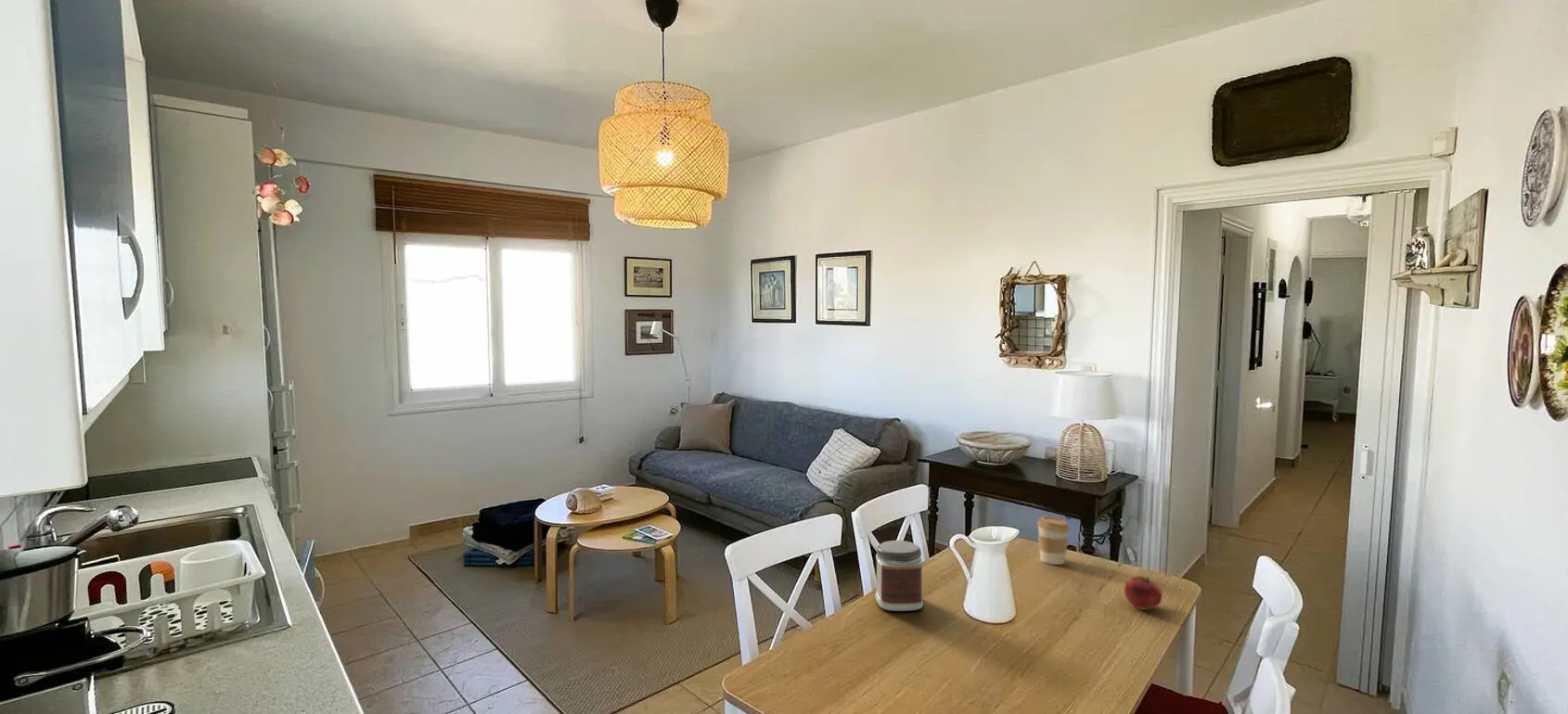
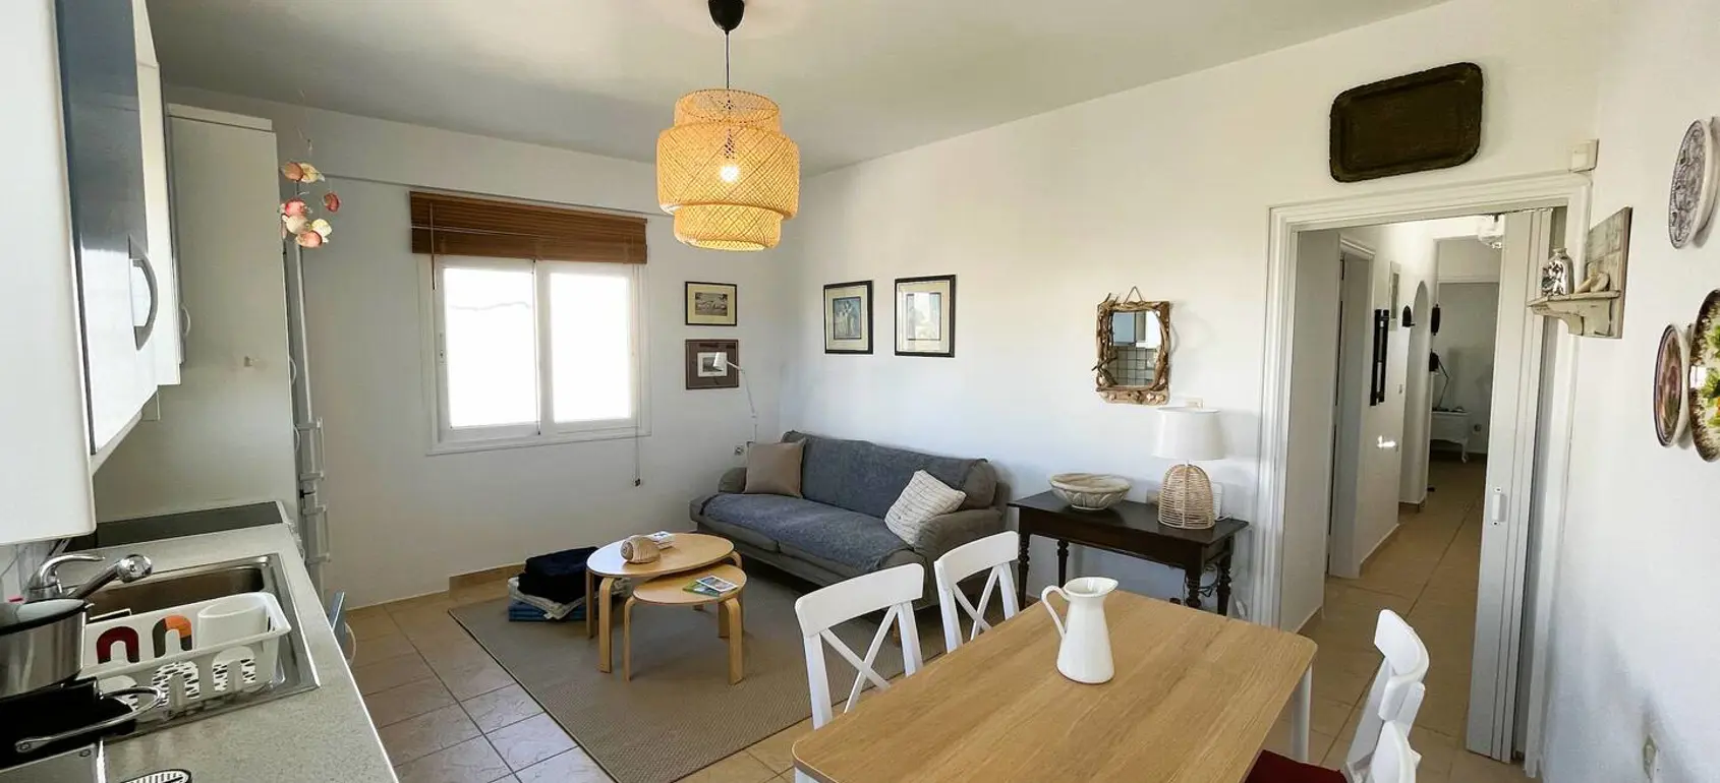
- fruit (1143, 592)
- jar (898, 574)
- coffee cup (1053, 540)
